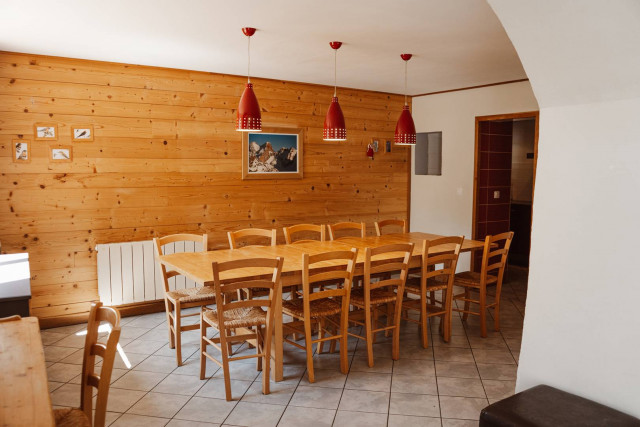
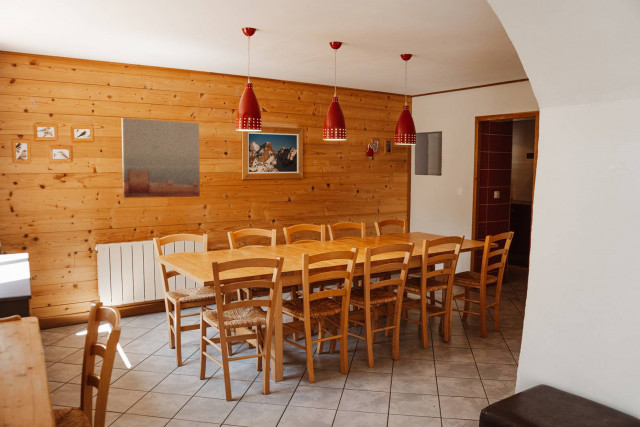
+ wall art (162, 159)
